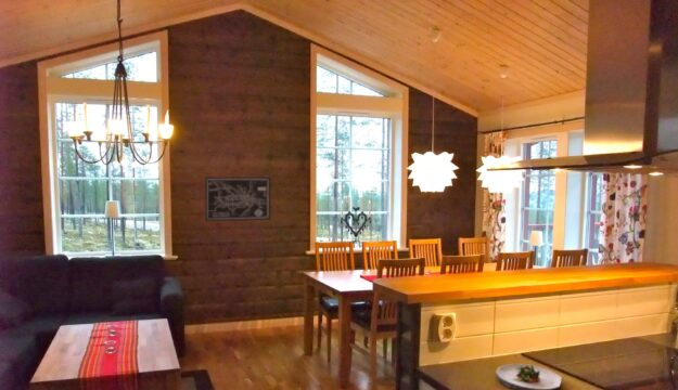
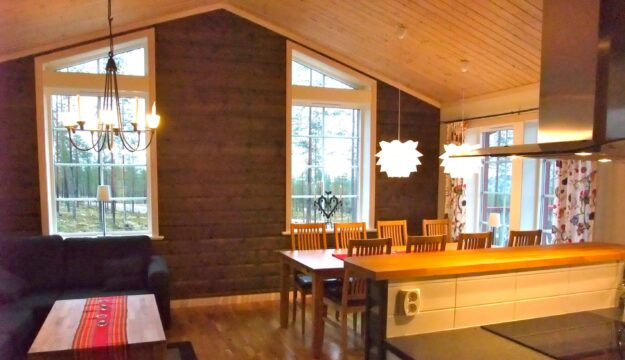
- wall art (238, 198)
- salad plate (527, 373)
